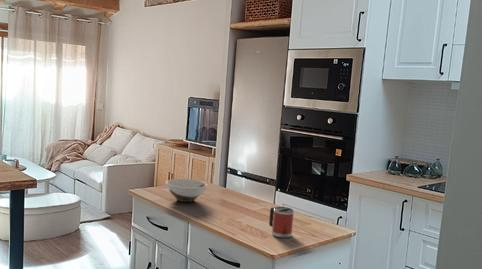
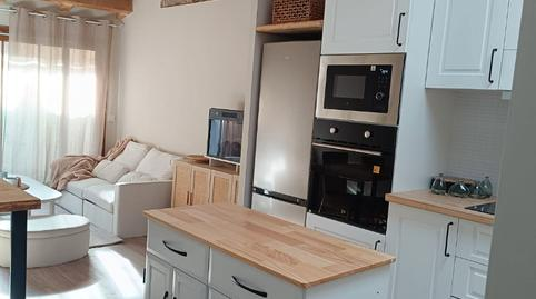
- bowl (186, 191)
- mug (280, 220)
